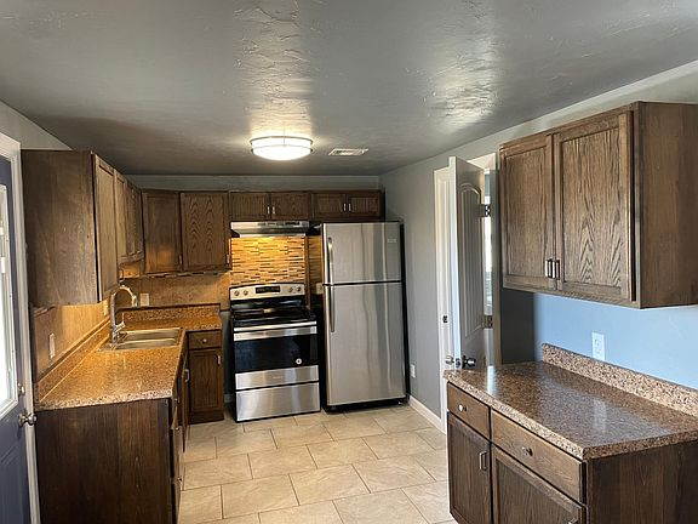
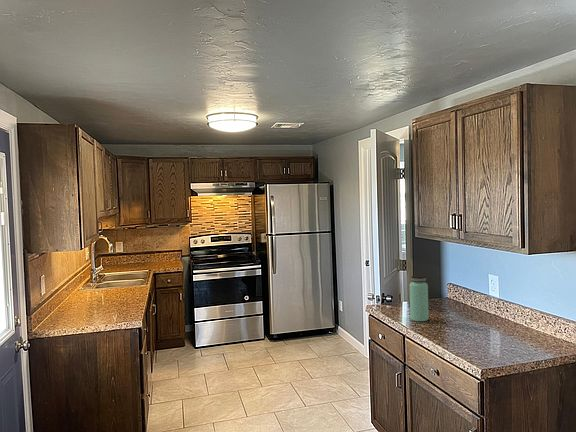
+ bottle (418, 297)
